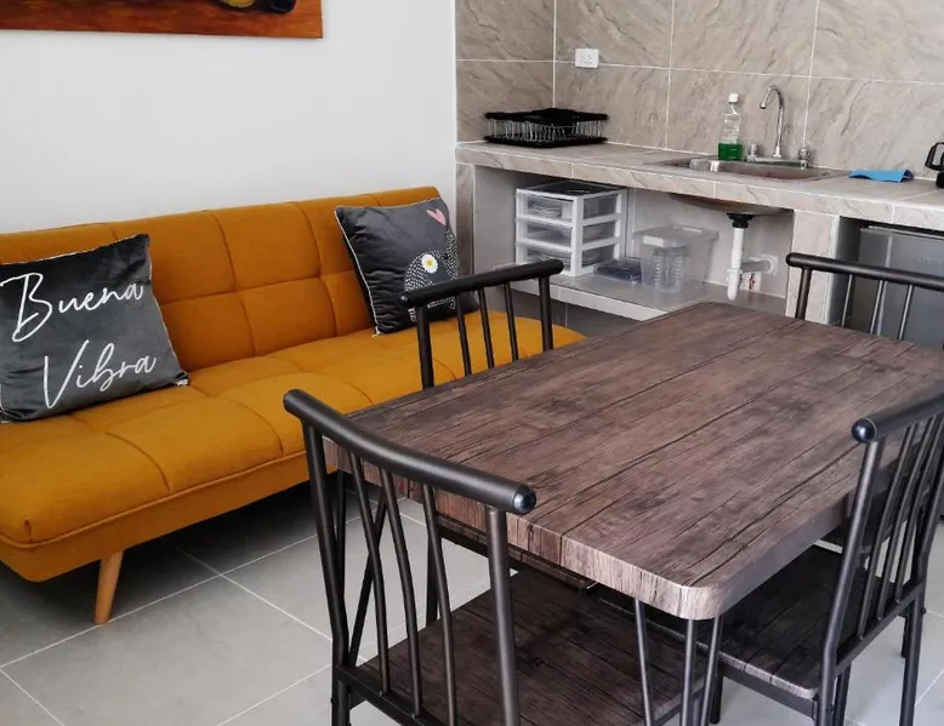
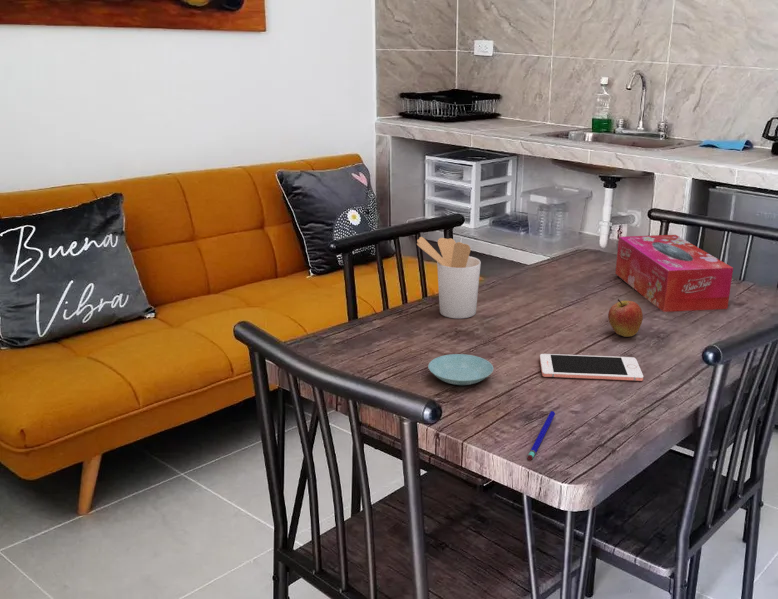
+ utensil holder (447, 274)
+ tissue box (669, 271)
+ saucer (460, 372)
+ pen (541, 434)
+ cell phone (589, 367)
+ fruit (625, 316)
